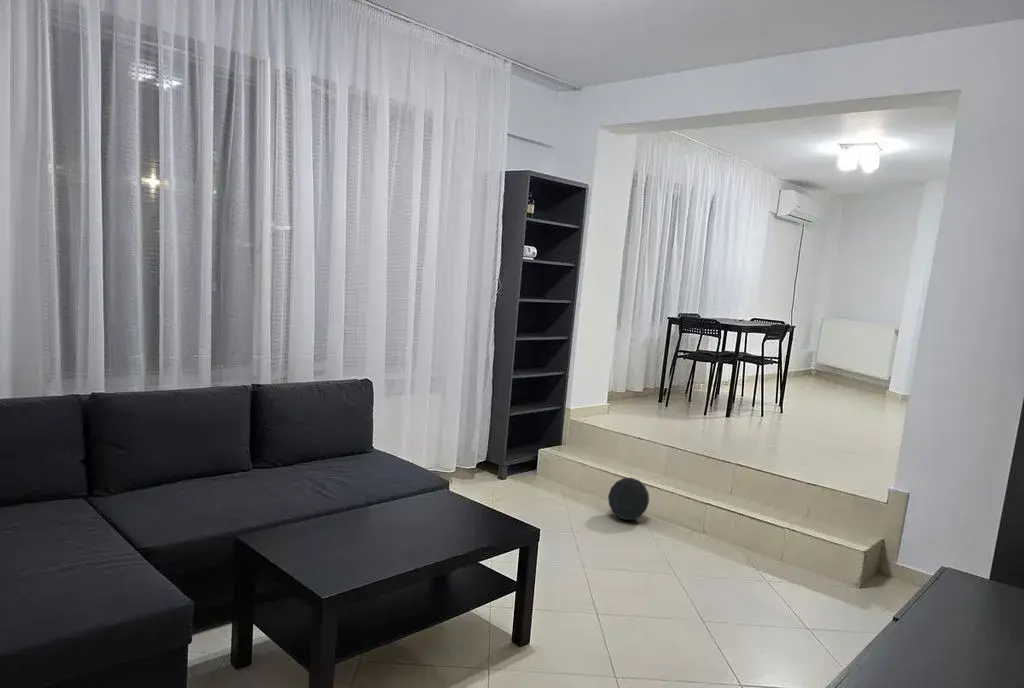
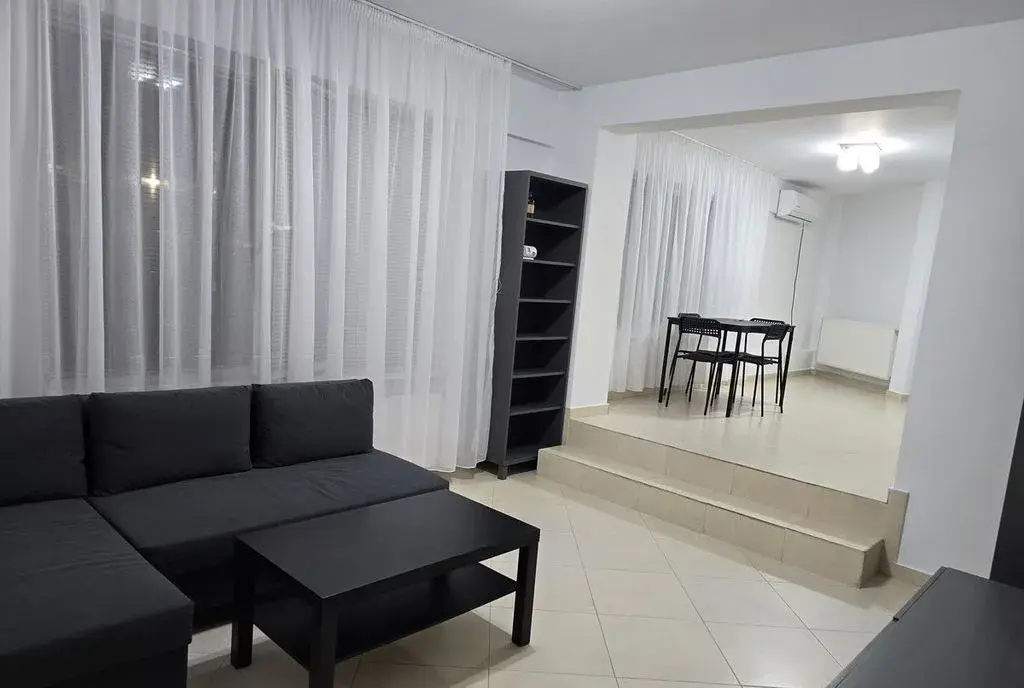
- ball (629, 498)
